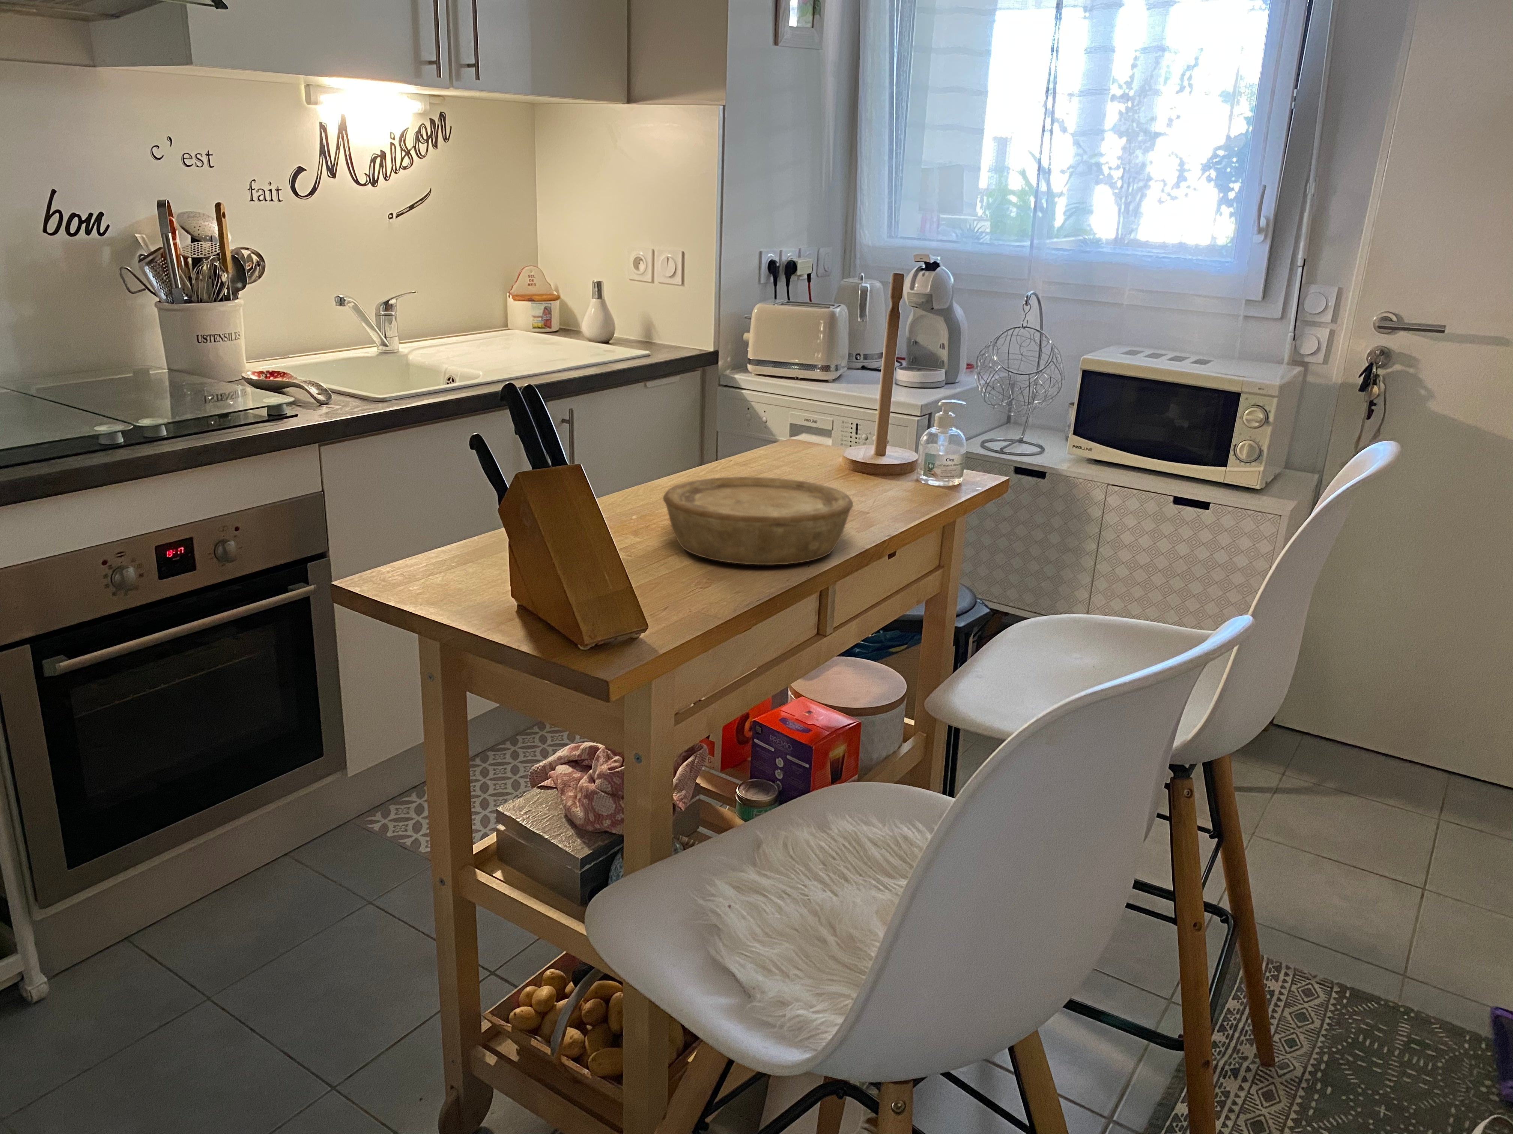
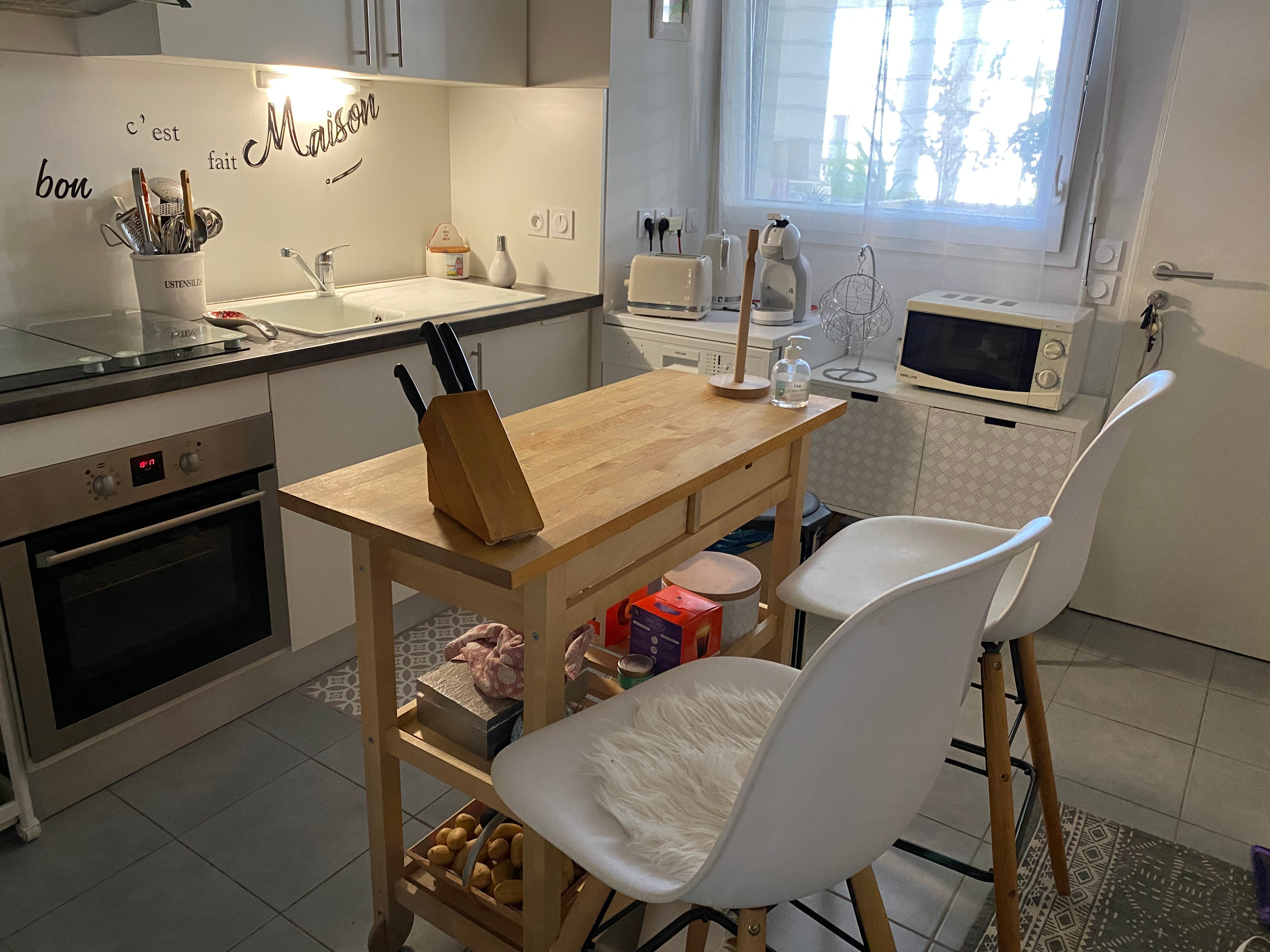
- bowl (758, 519)
